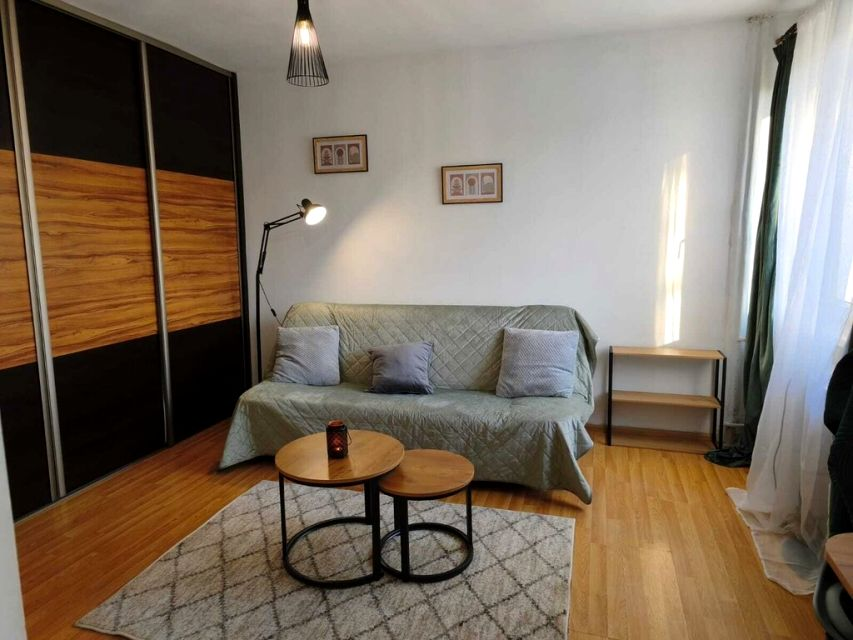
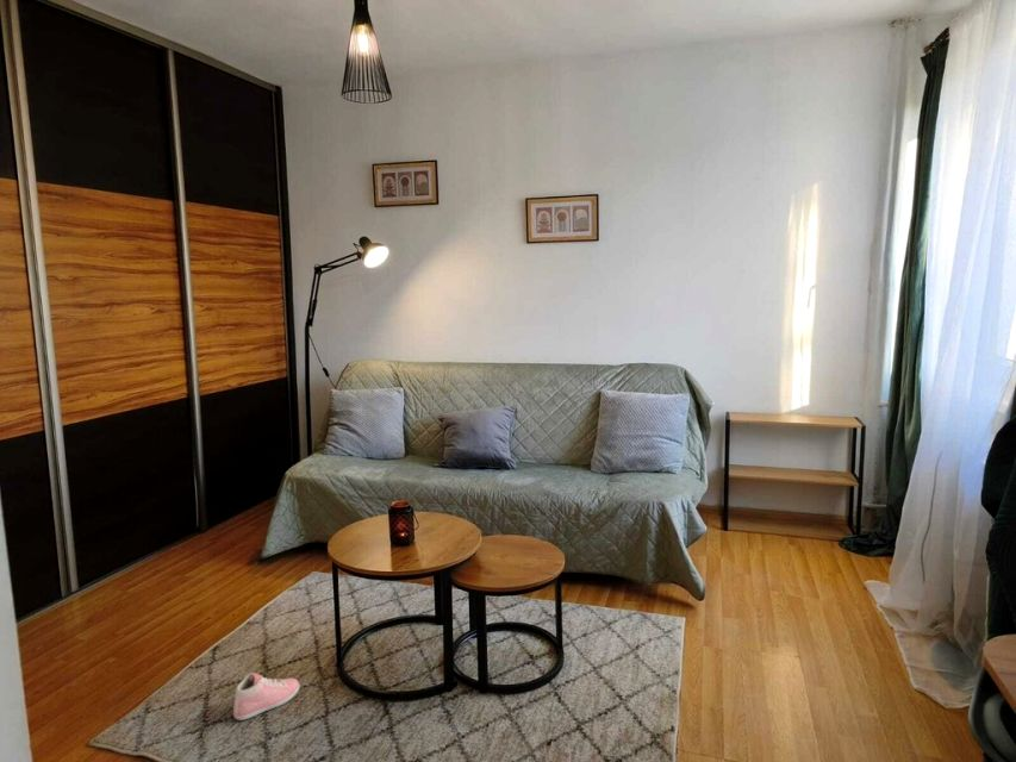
+ sneaker (267, 687)
